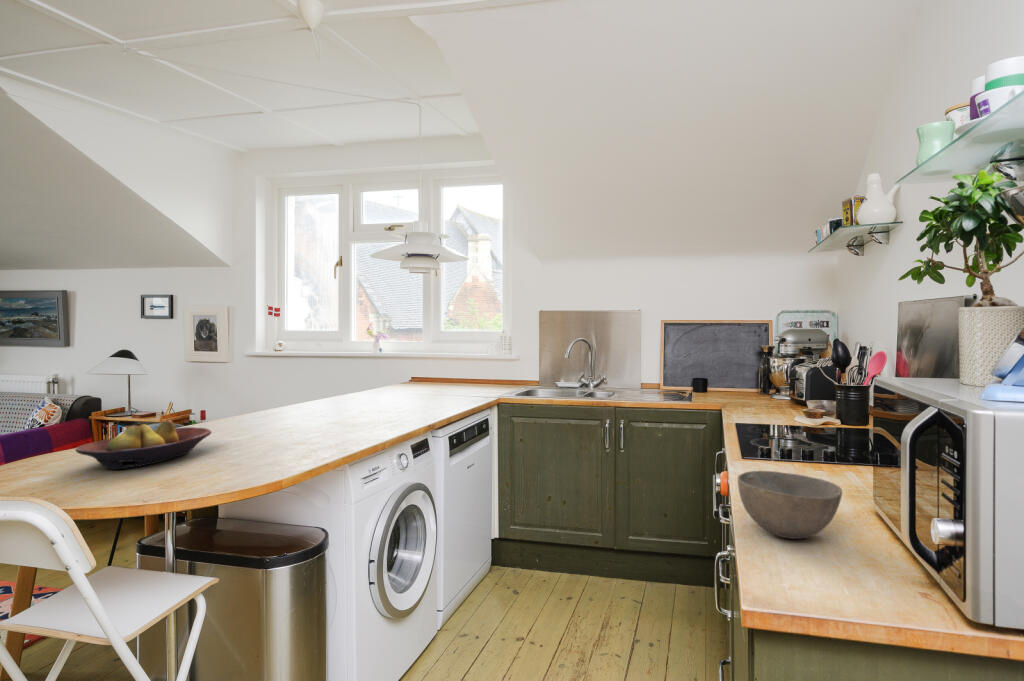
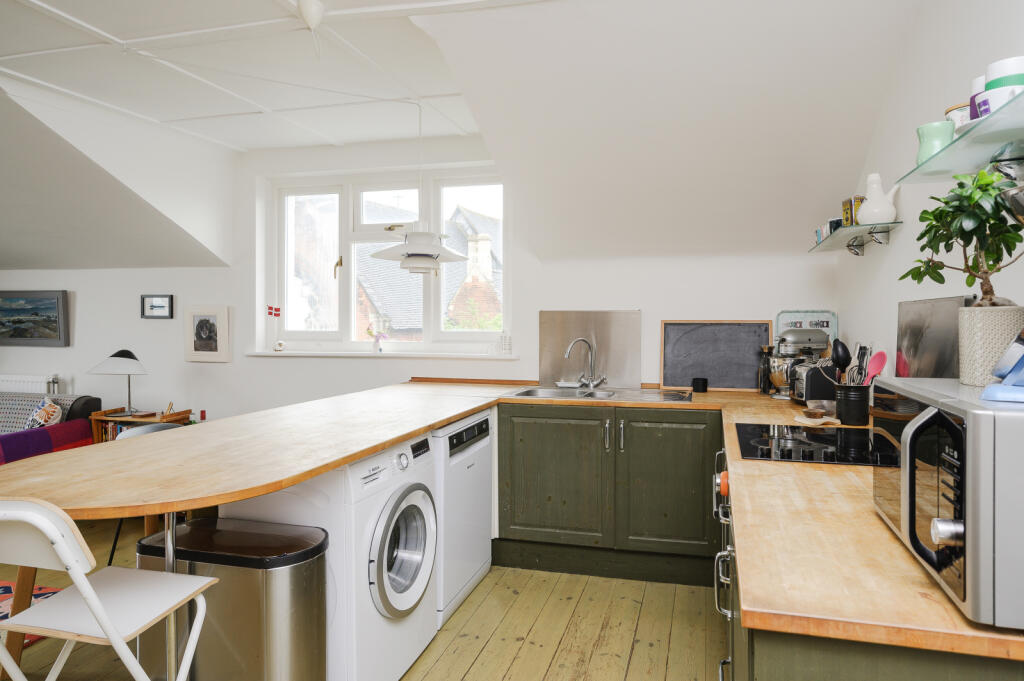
- bowl (787, 507)
- fruit bowl (149, 440)
